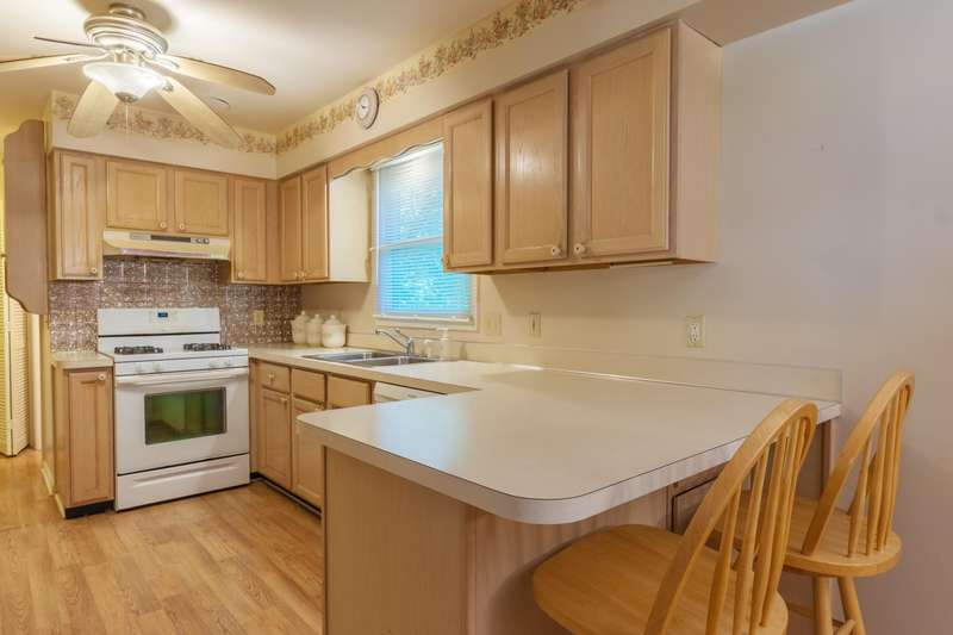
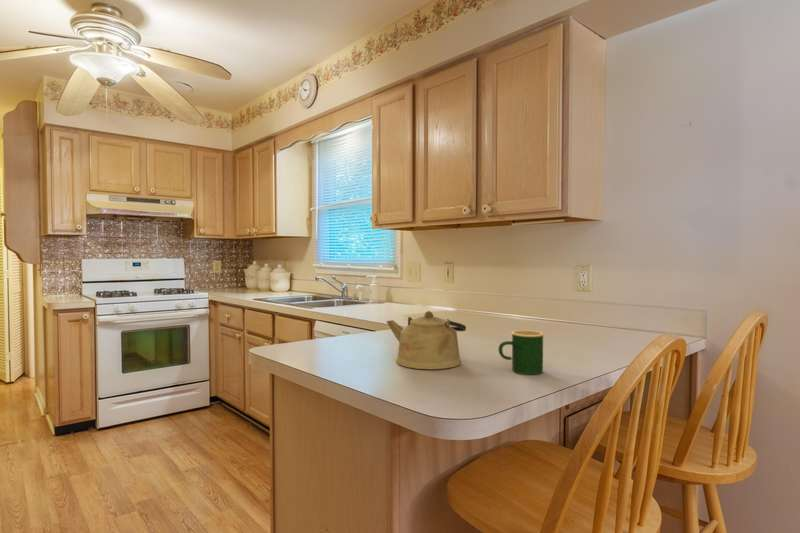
+ kettle (422, 335)
+ mug (520, 352)
